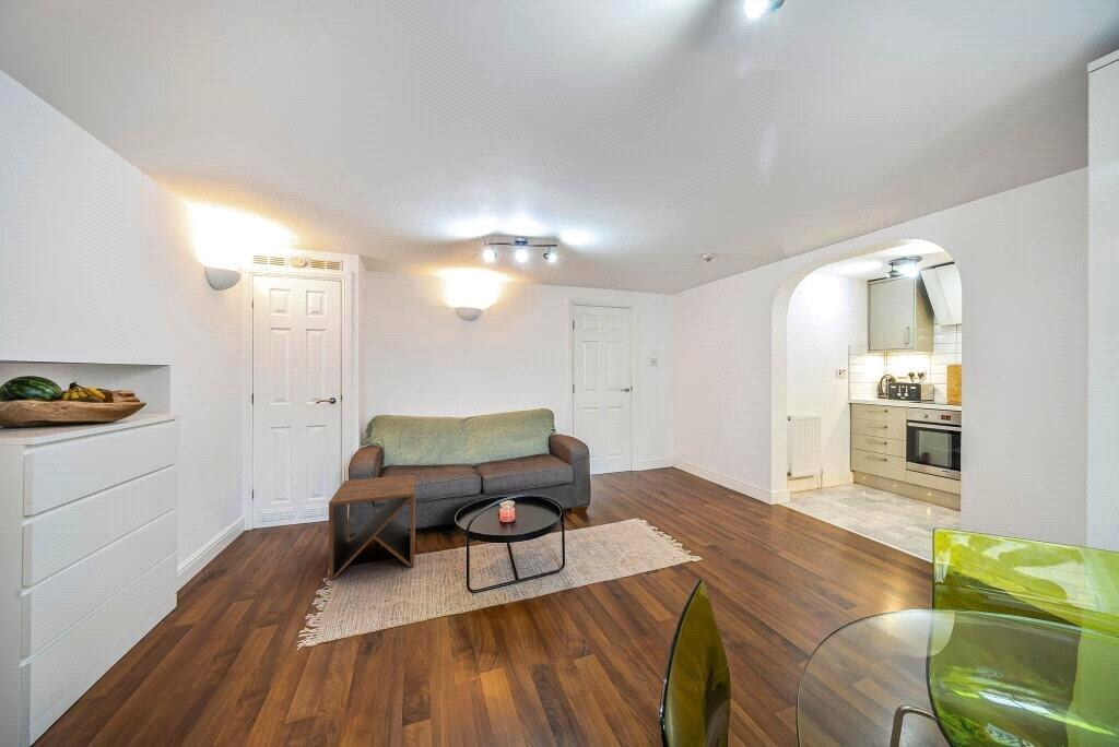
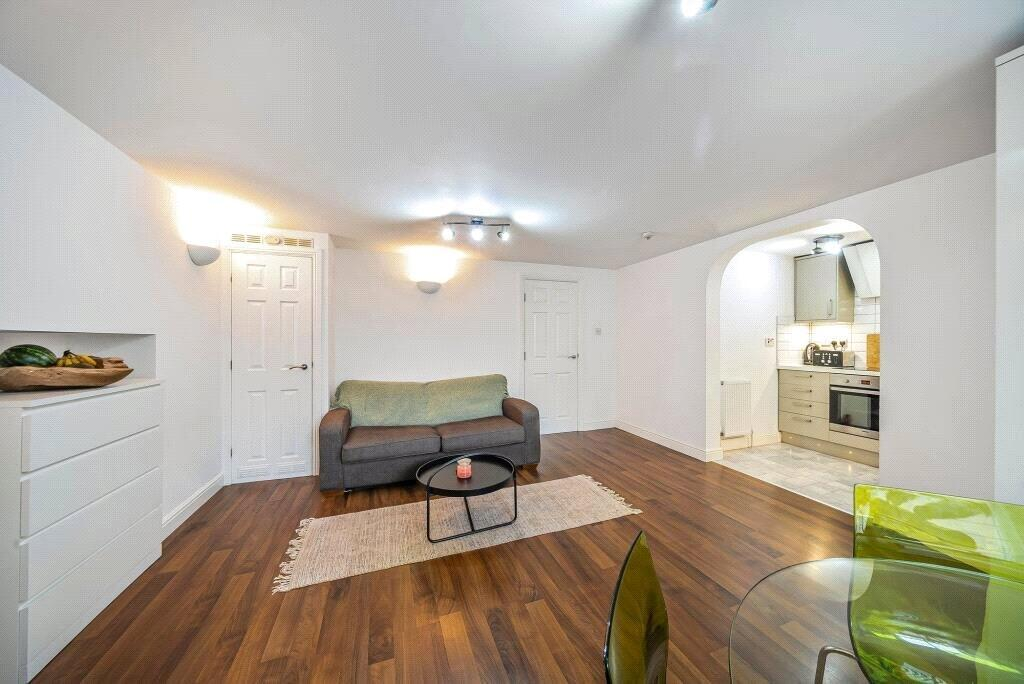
- side table (377, 521)
